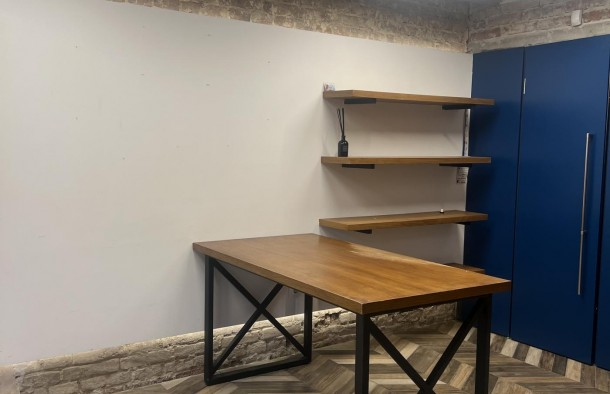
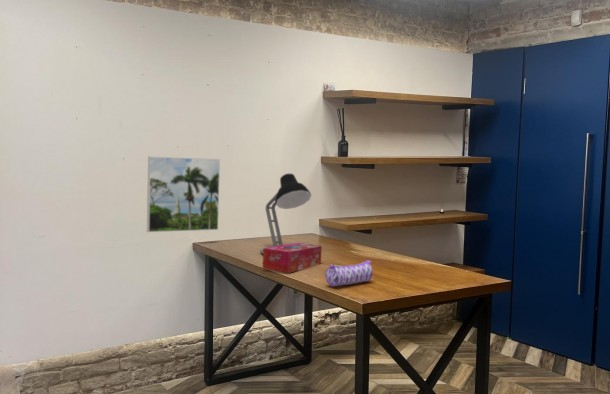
+ pencil case (348, 273)
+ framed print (184, 194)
+ tissue box (292, 256)
+ desk lamp (285, 208)
